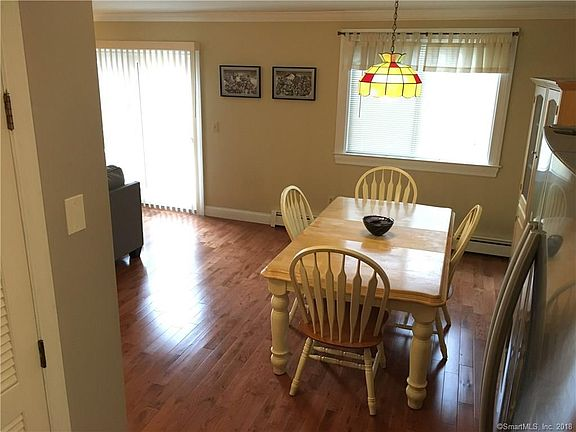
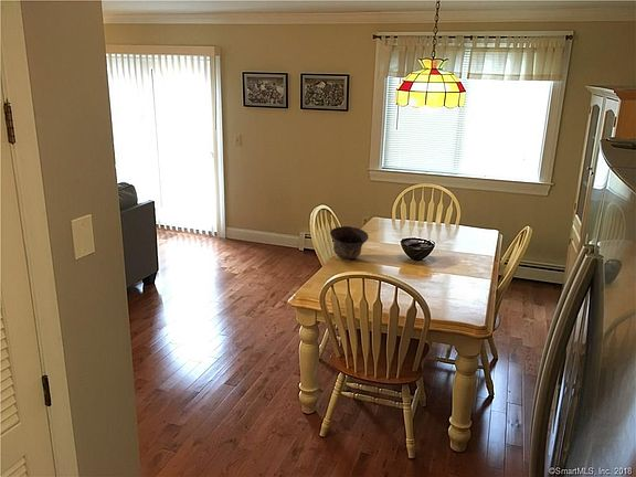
+ bowl (348, 244)
